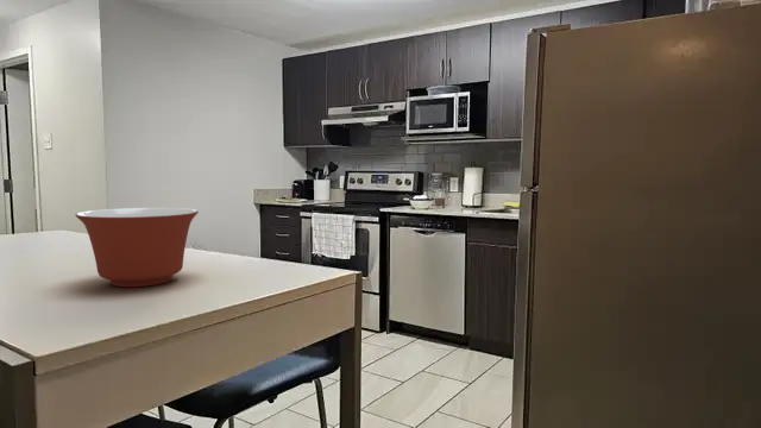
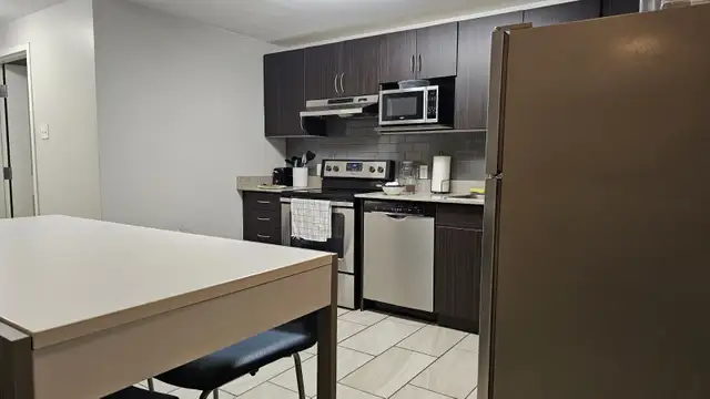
- mixing bowl (140, 246)
